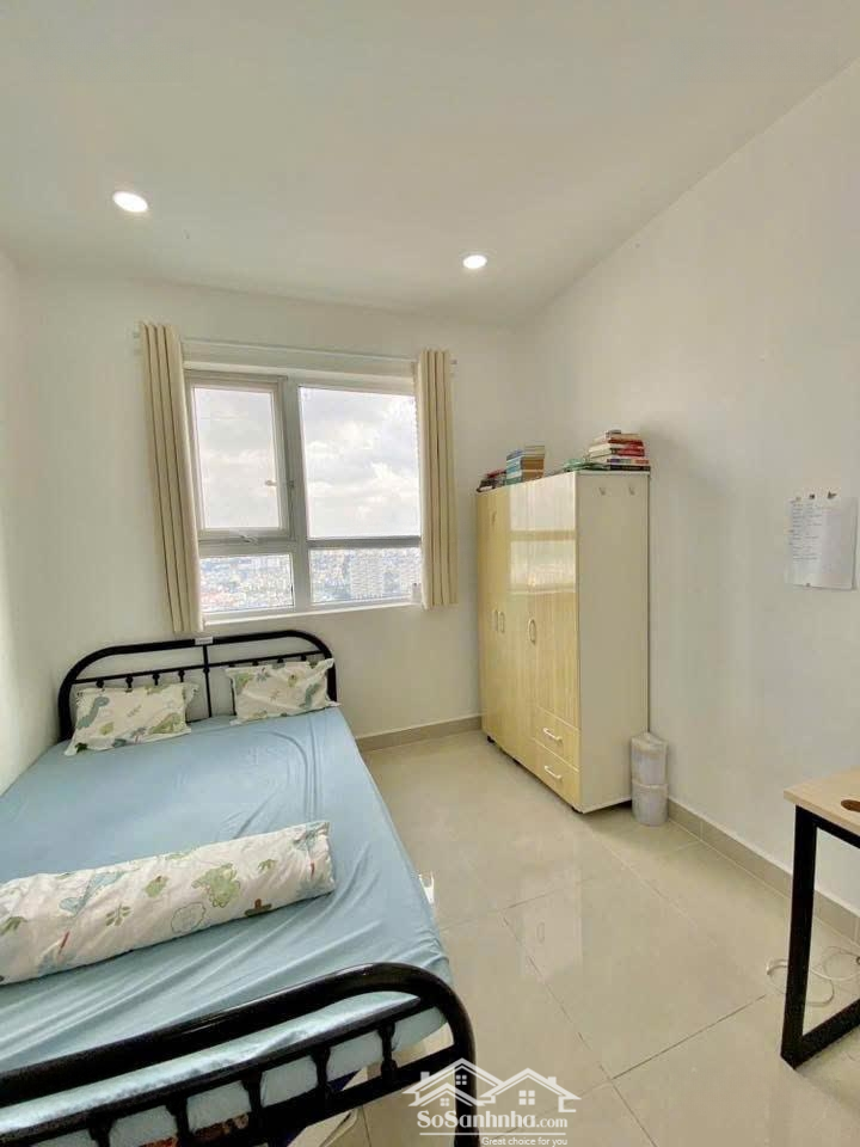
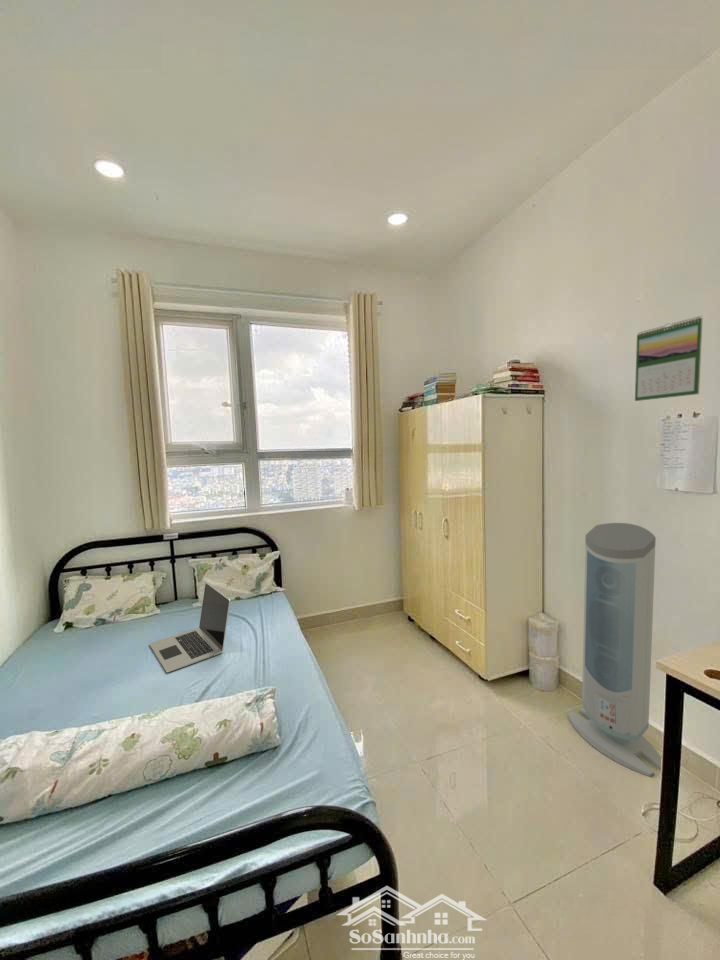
+ air purifier (616, 635)
+ calendar (666, 360)
+ laptop (191, 629)
